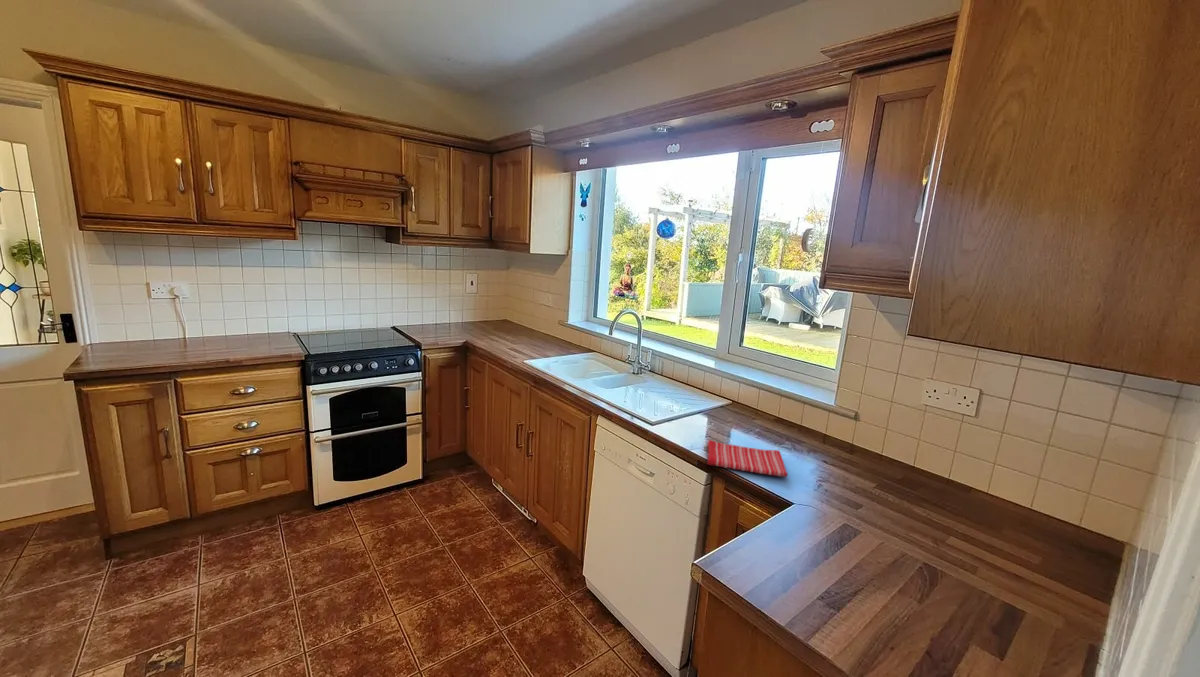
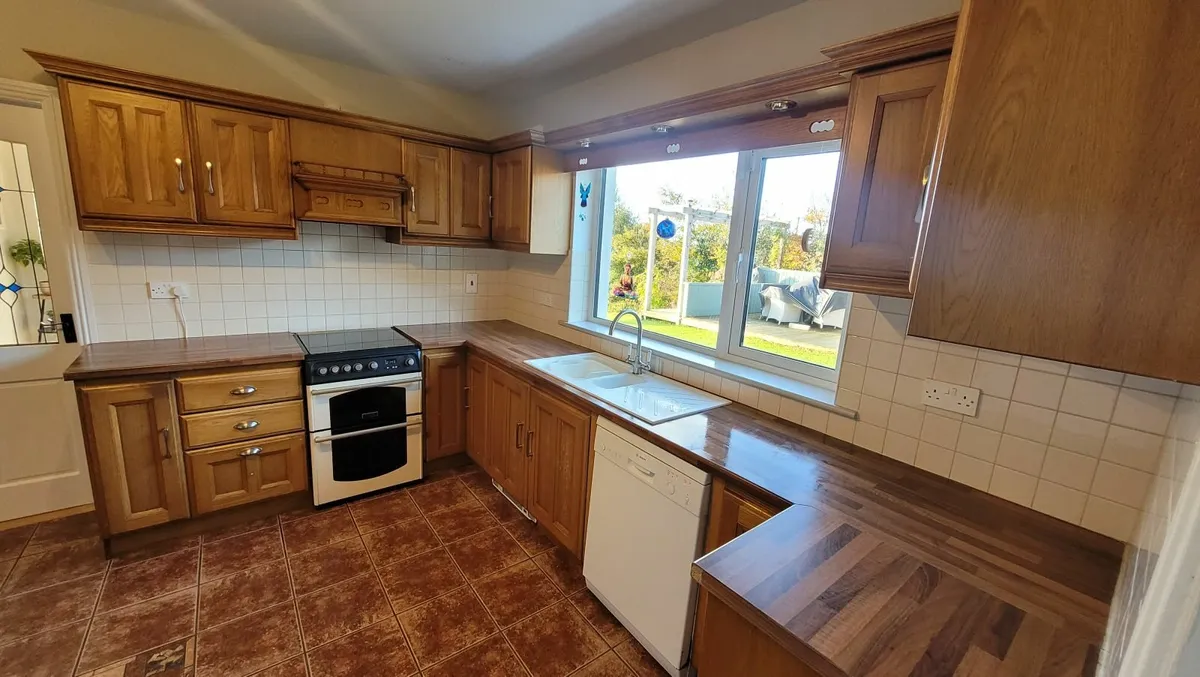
- dish towel (744, 457)
